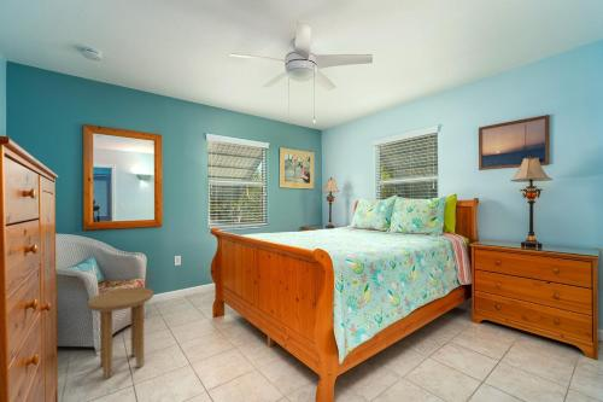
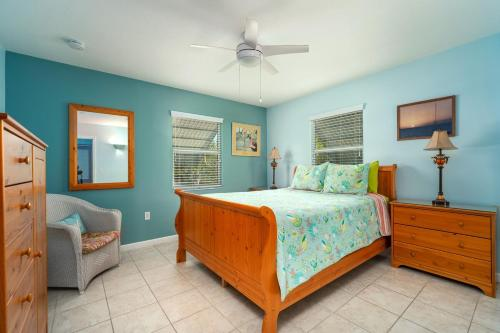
- side table (131, 330)
